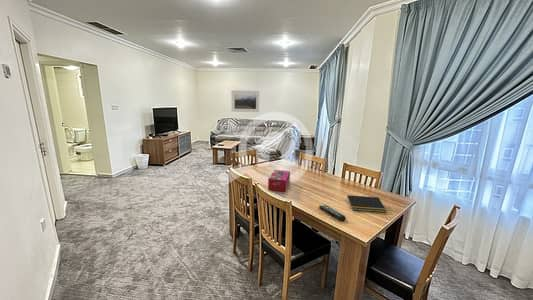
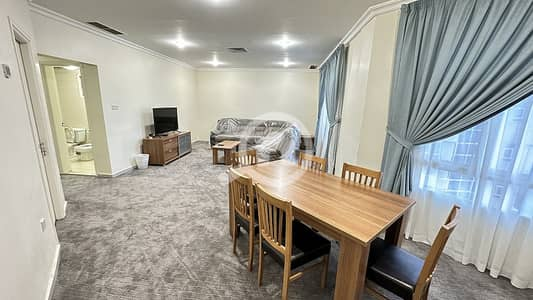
- notepad (365, 203)
- remote control (331, 211)
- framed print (245, 101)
- tissue box (279, 179)
